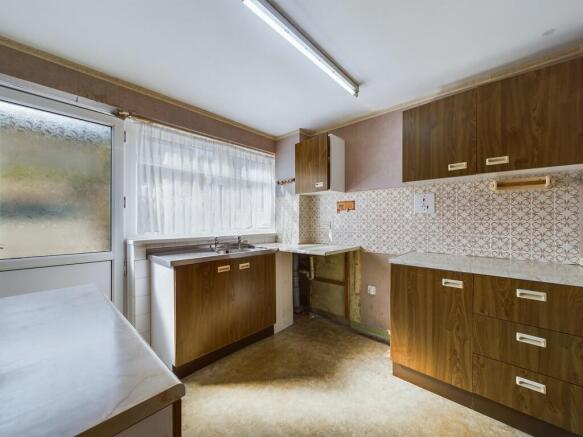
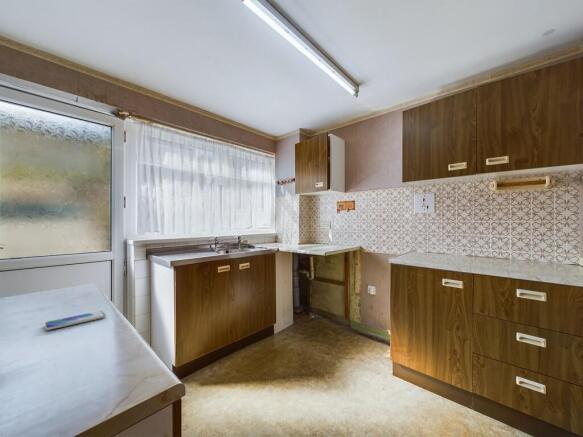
+ smartphone (76, 319)
